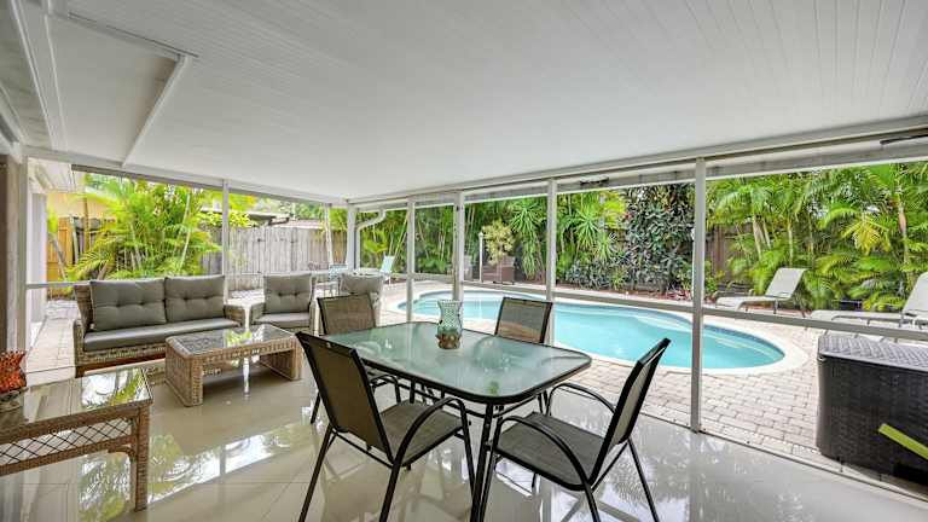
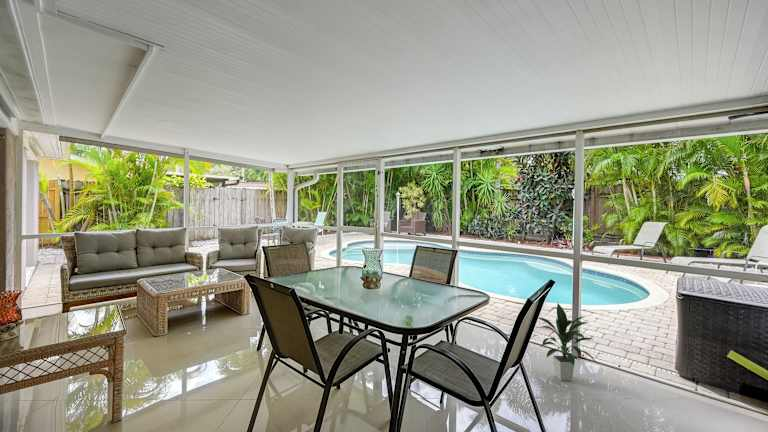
+ indoor plant (566, 343)
